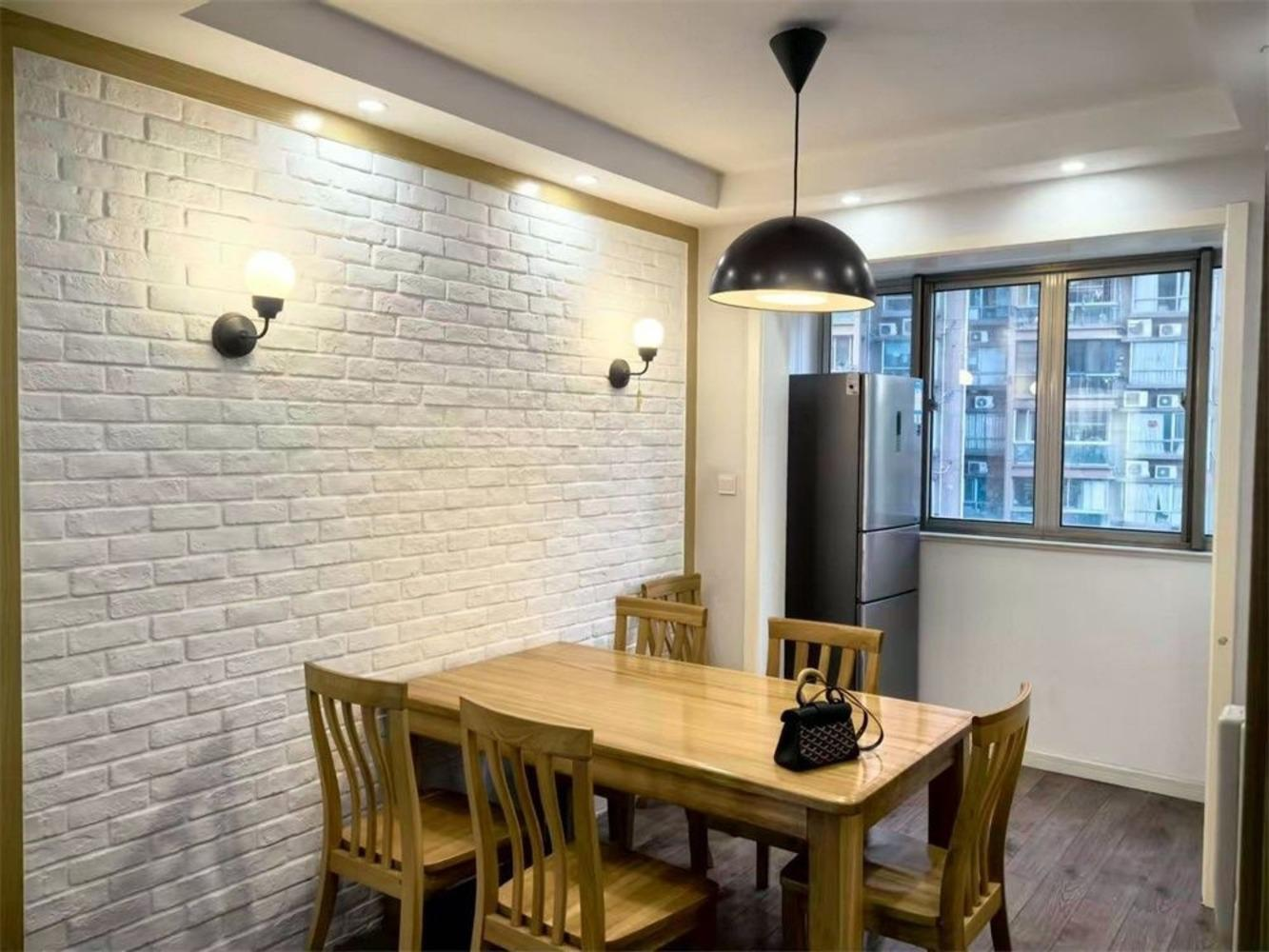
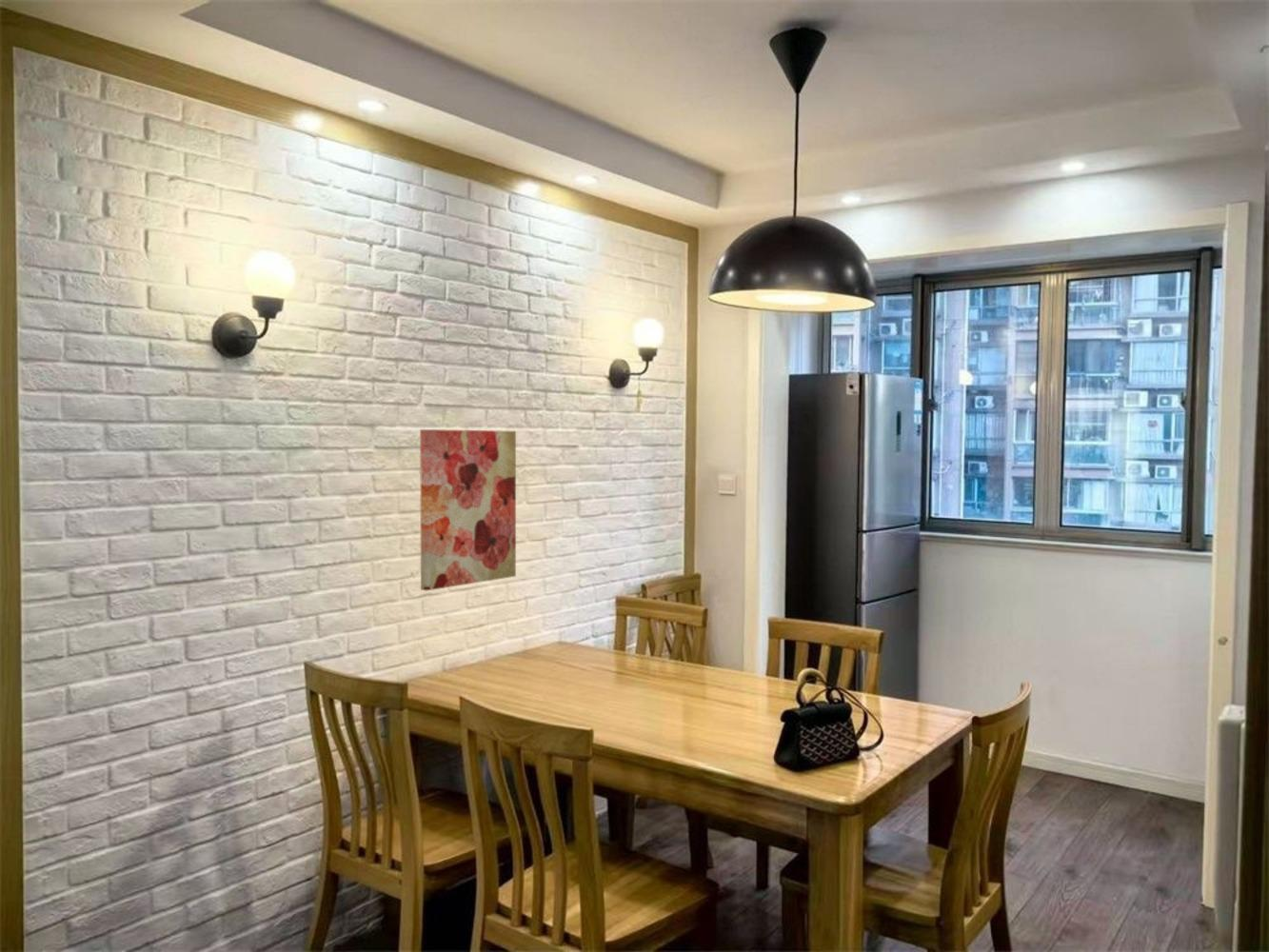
+ wall art (470, 506)
